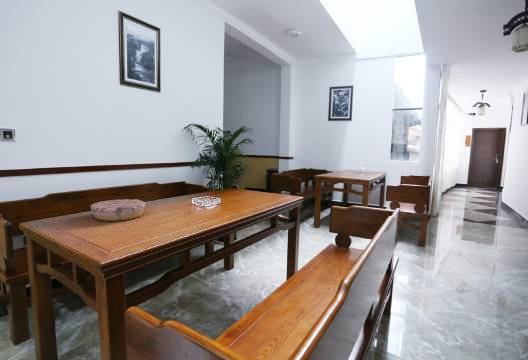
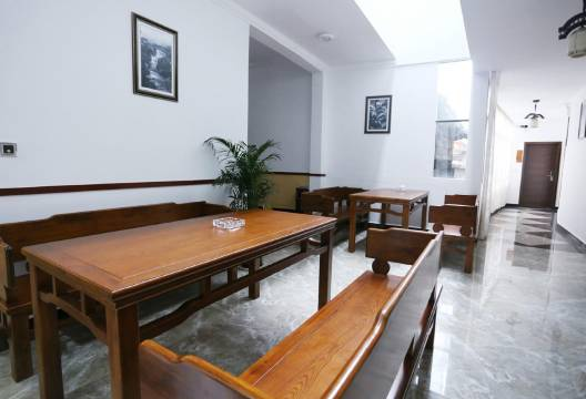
- plate (119, 209)
